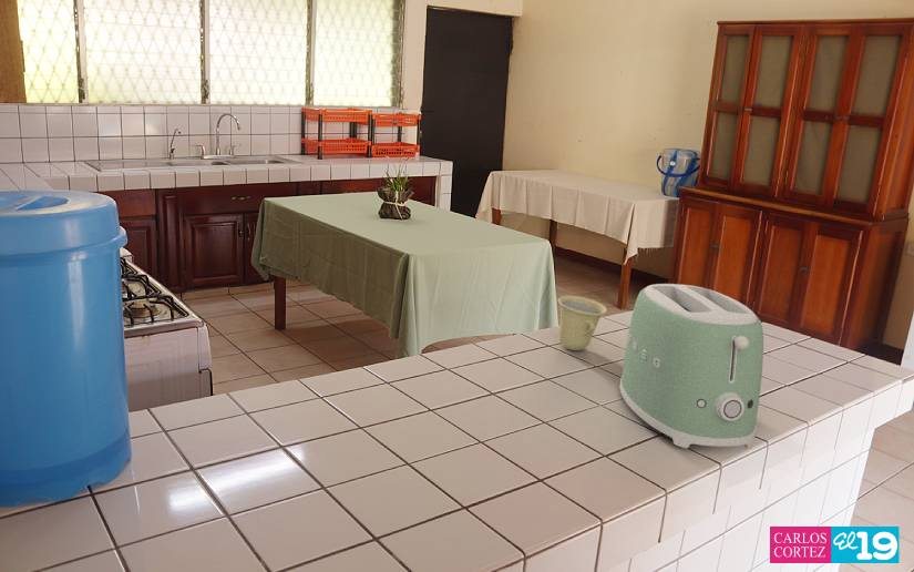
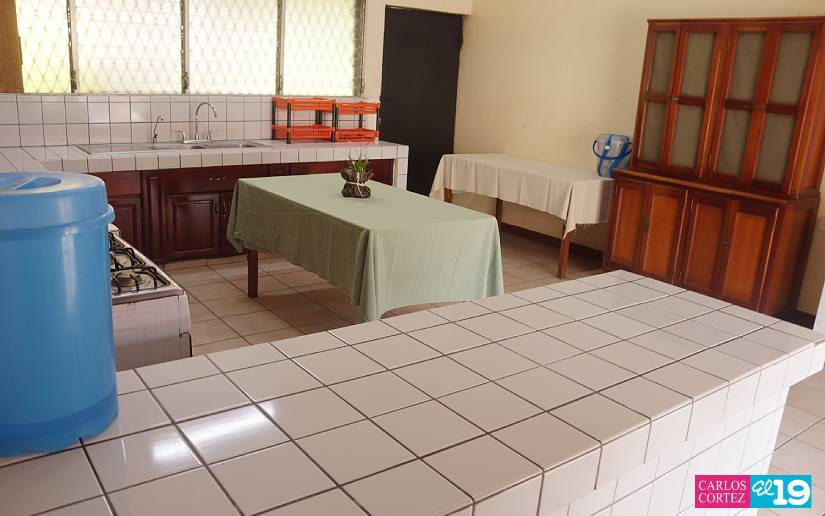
- cup (579, 325)
- toaster (689, 355)
